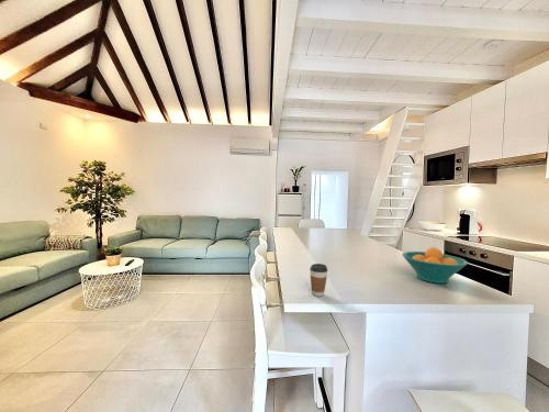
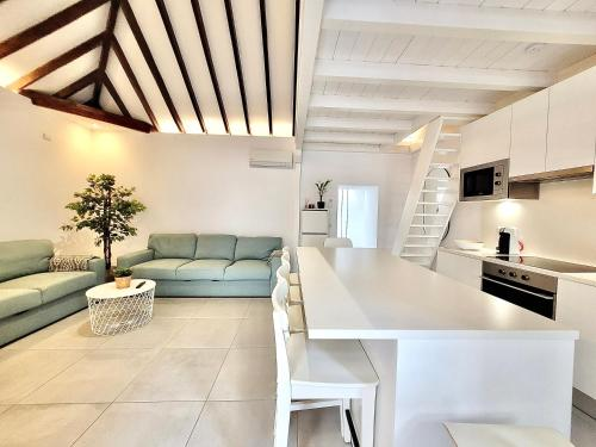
- fruit bowl (433, 263)
- coffee cup (317, 279)
